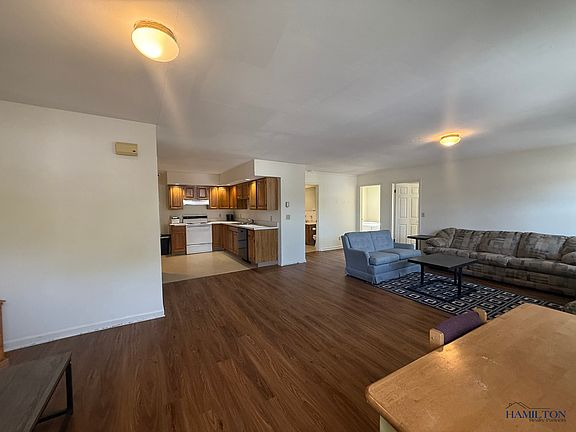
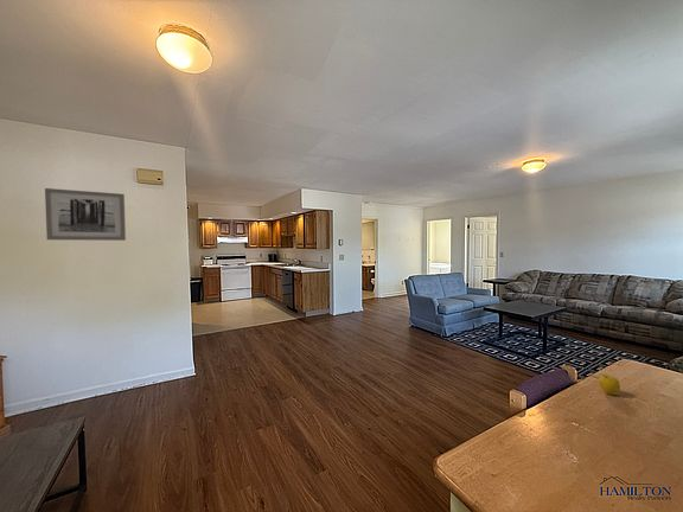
+ wall art (87, 216)
+ apple (608, 384)
